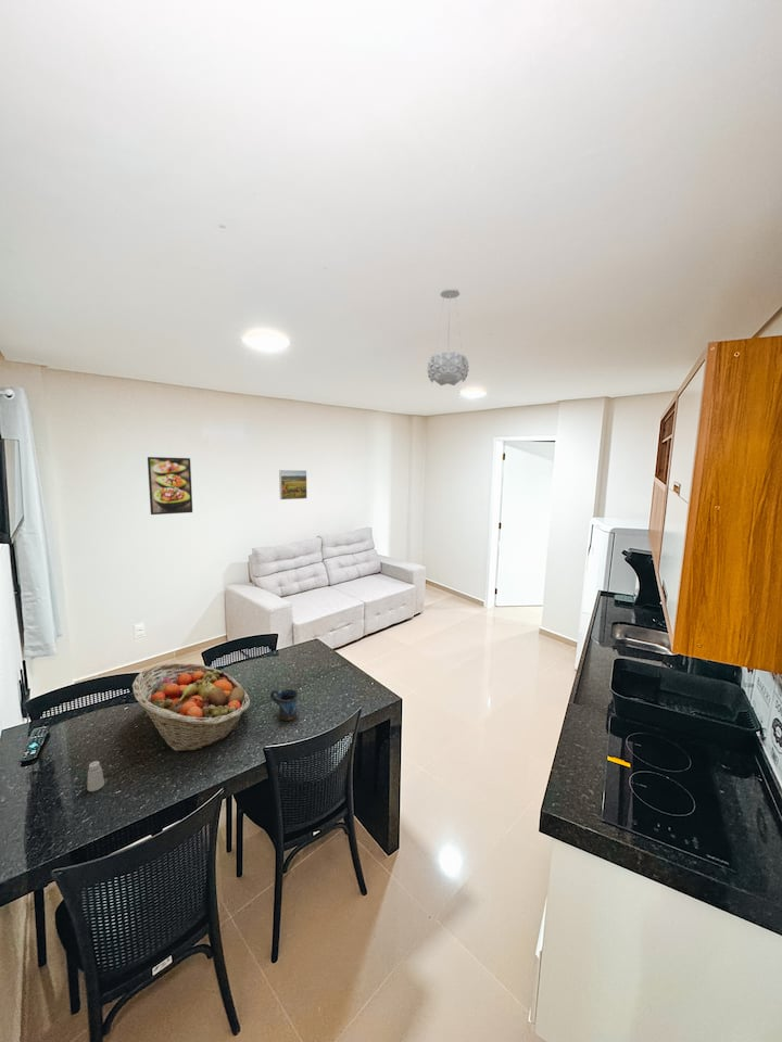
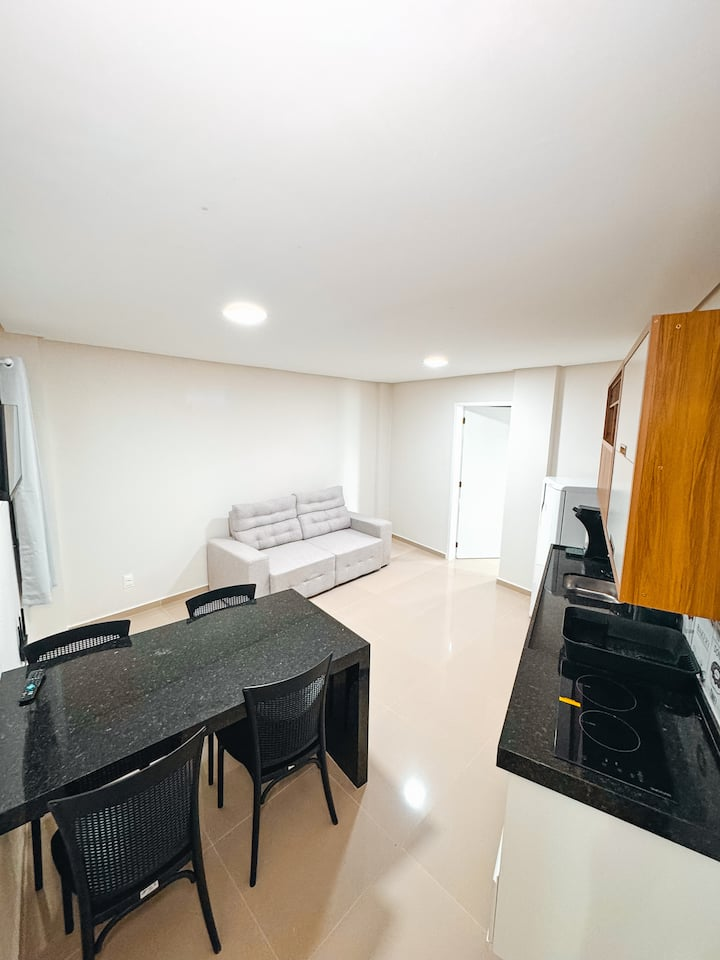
- pendant light (447, 338)
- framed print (293, 484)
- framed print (171, 485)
- fruit basket (193, 699)
- saltshaker (94, 775)
- mug (286, 702)
